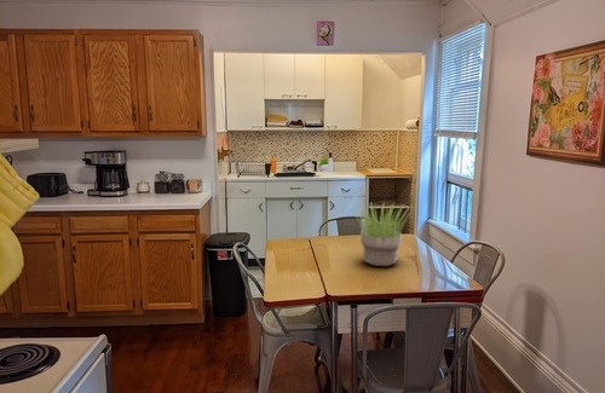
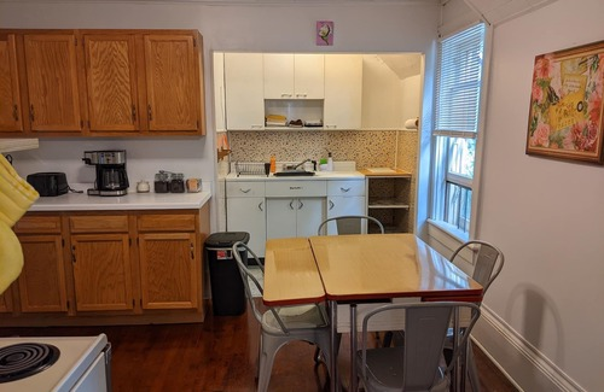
- potted plant (380, 235)
